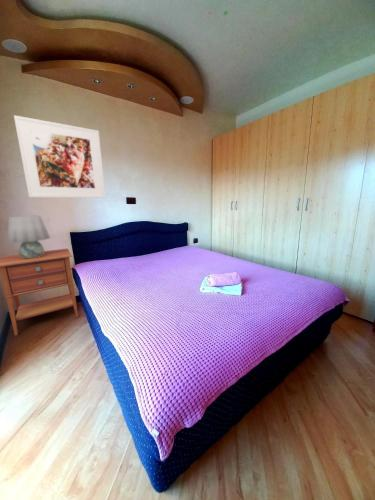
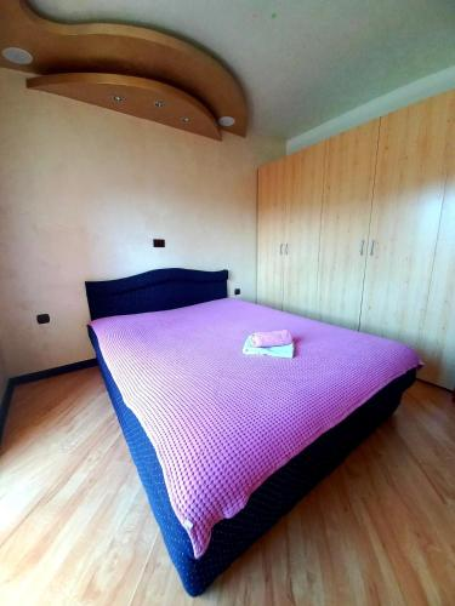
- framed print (65, 162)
- nightstand (43, 287)
- table lamp (29, 236)
